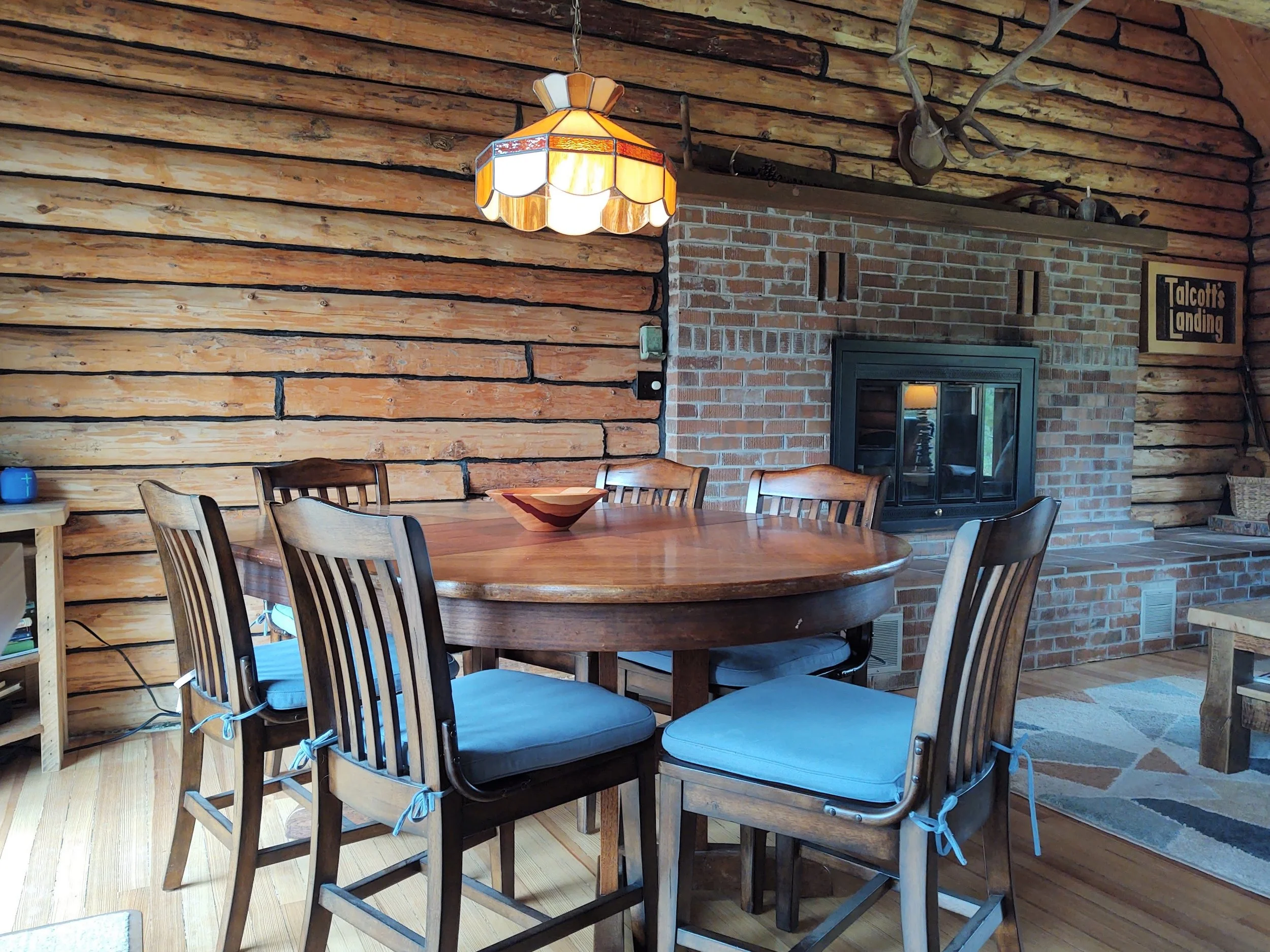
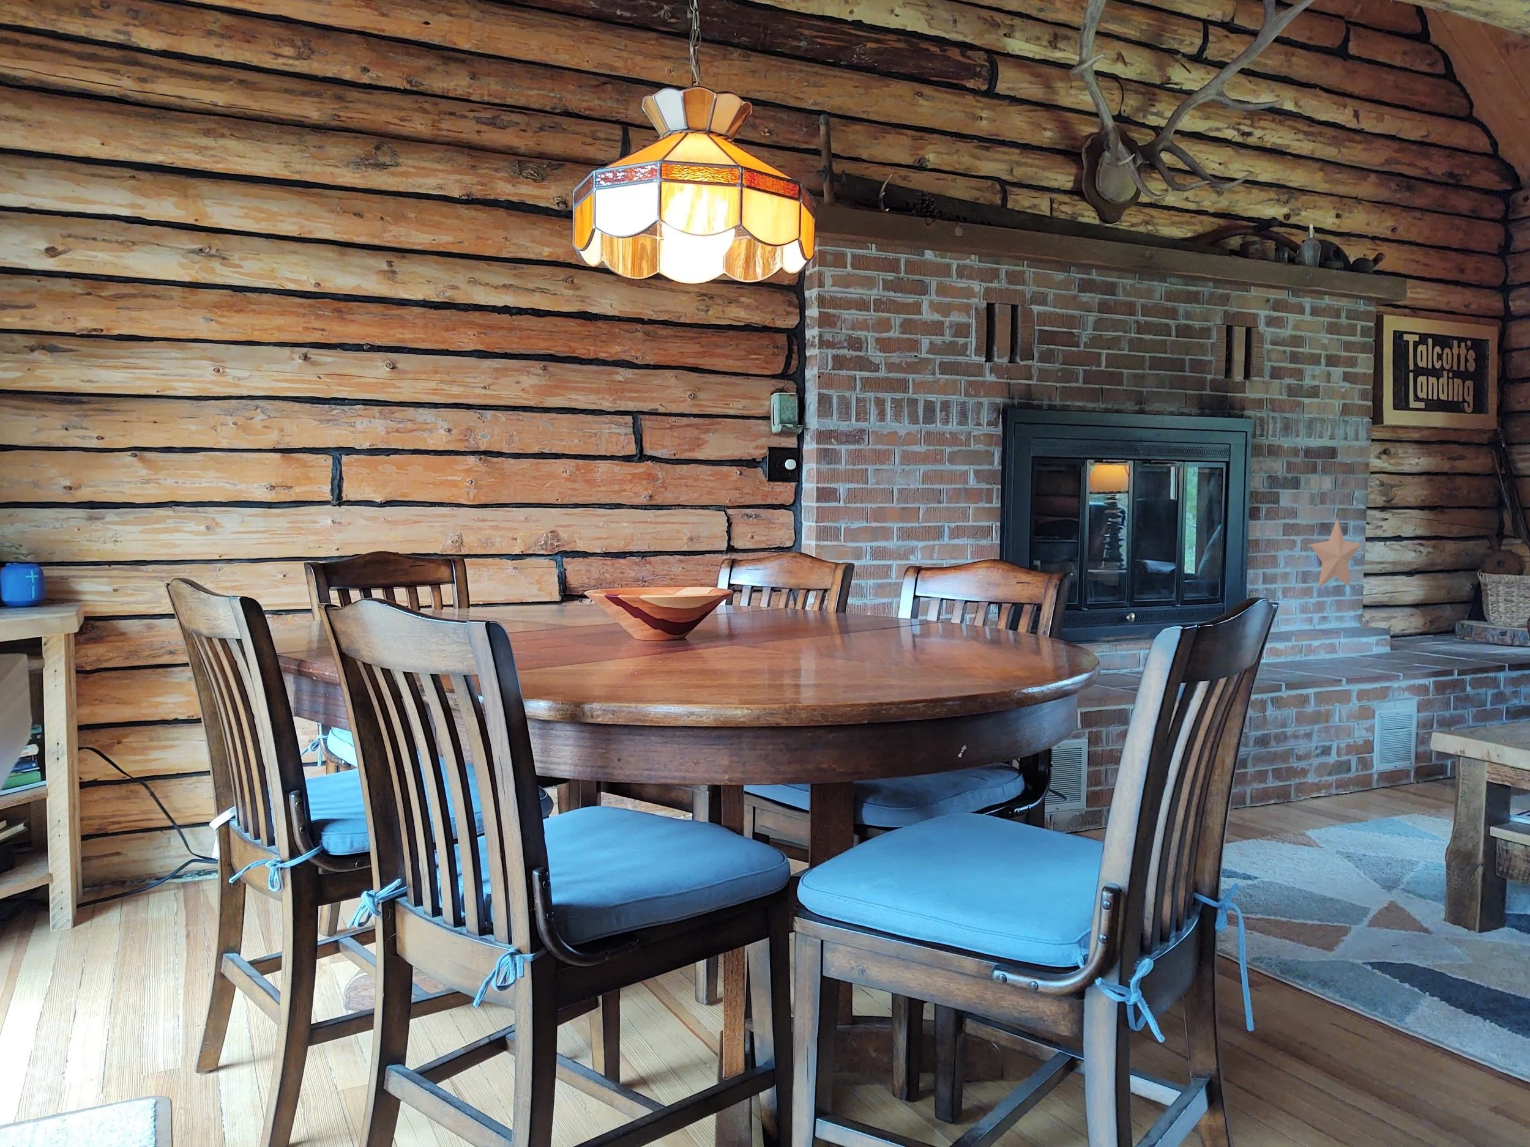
+ decorative star (1335, 552)
